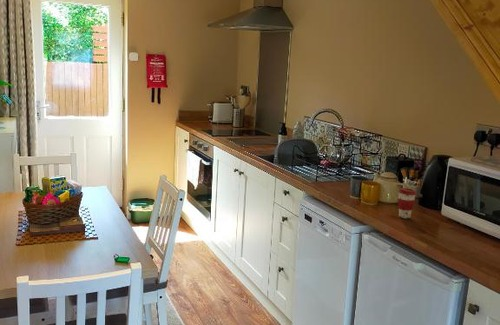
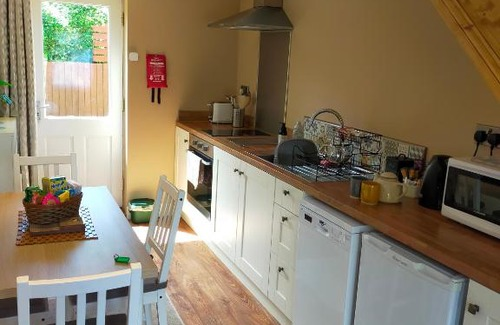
- coffee cup (406, 203)
